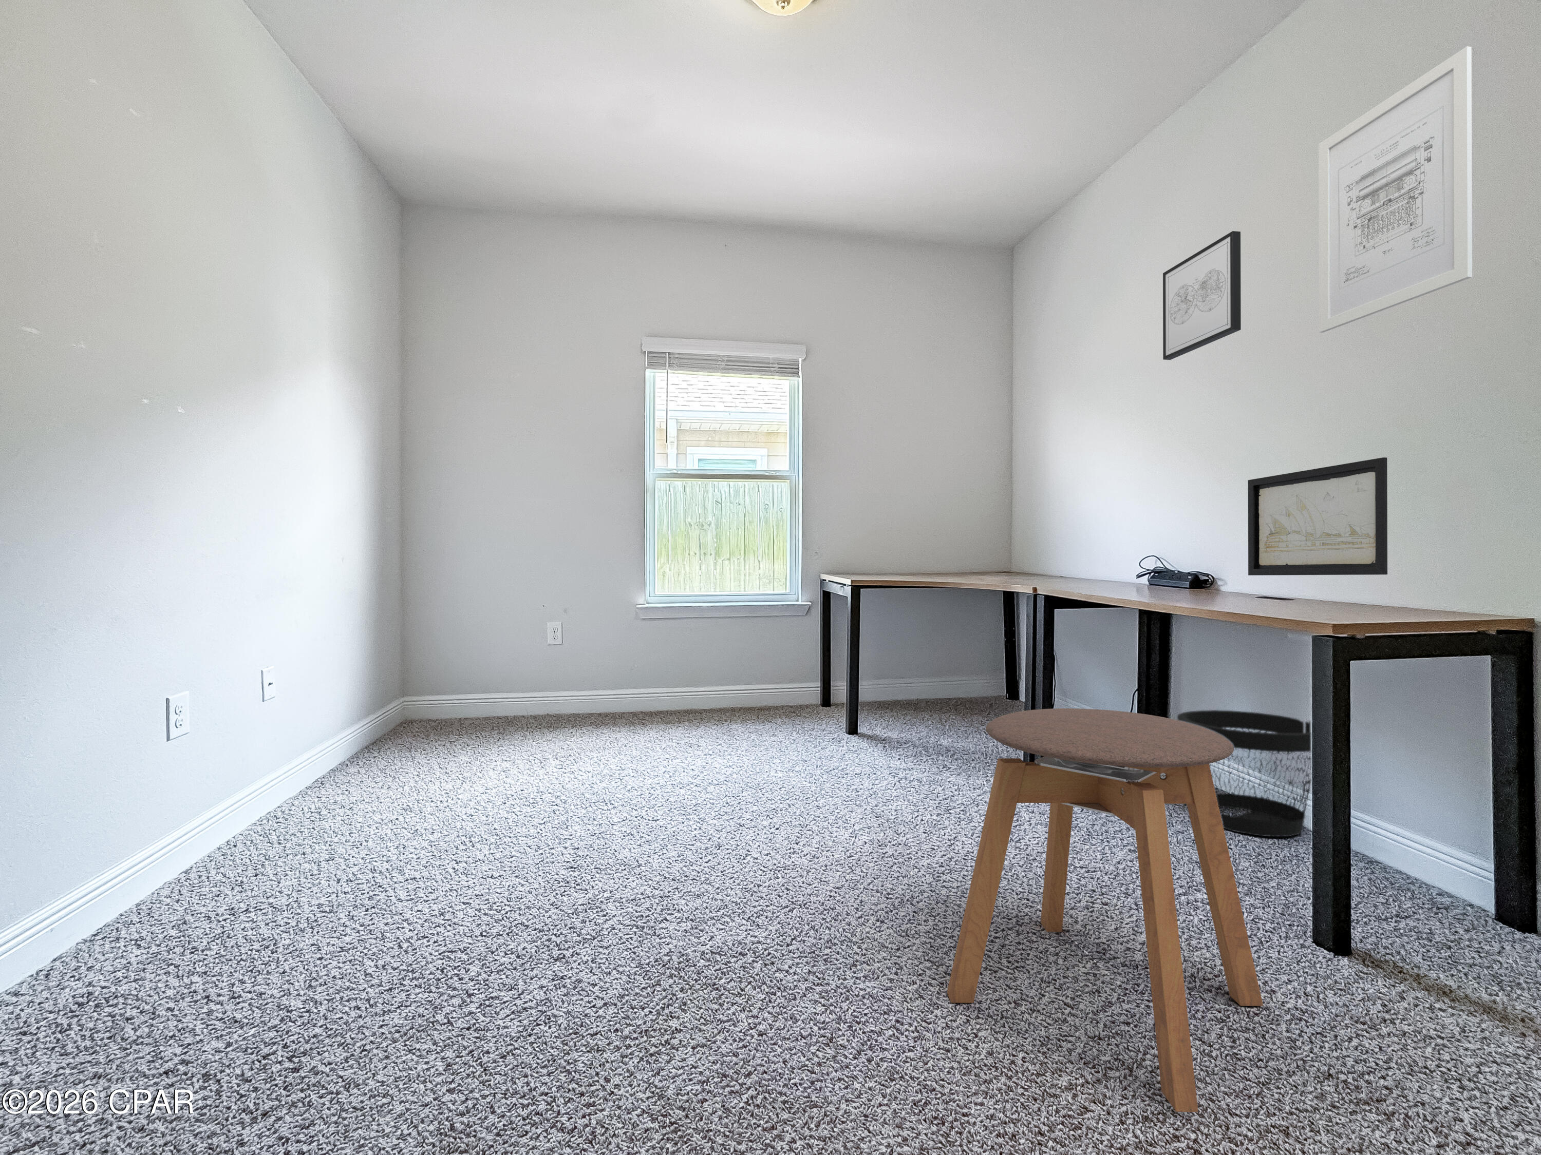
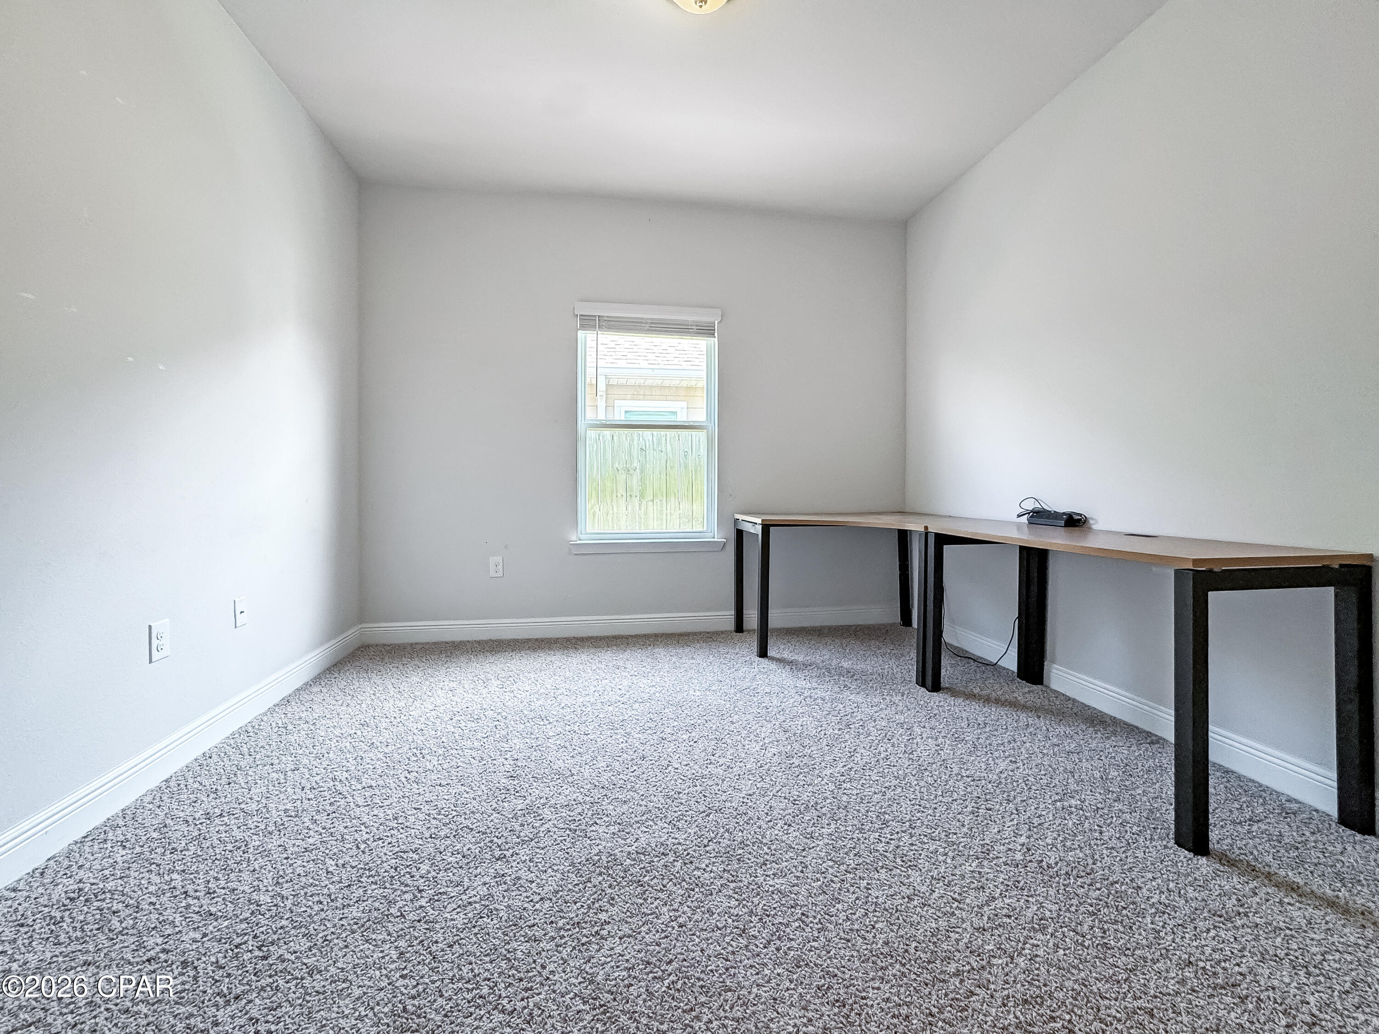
- wall art (1199, 300)
- wall art (1310, 522)
- wall art (1387, 204)
- stool (1069, 857)
- wastebasket (1249, 772)
